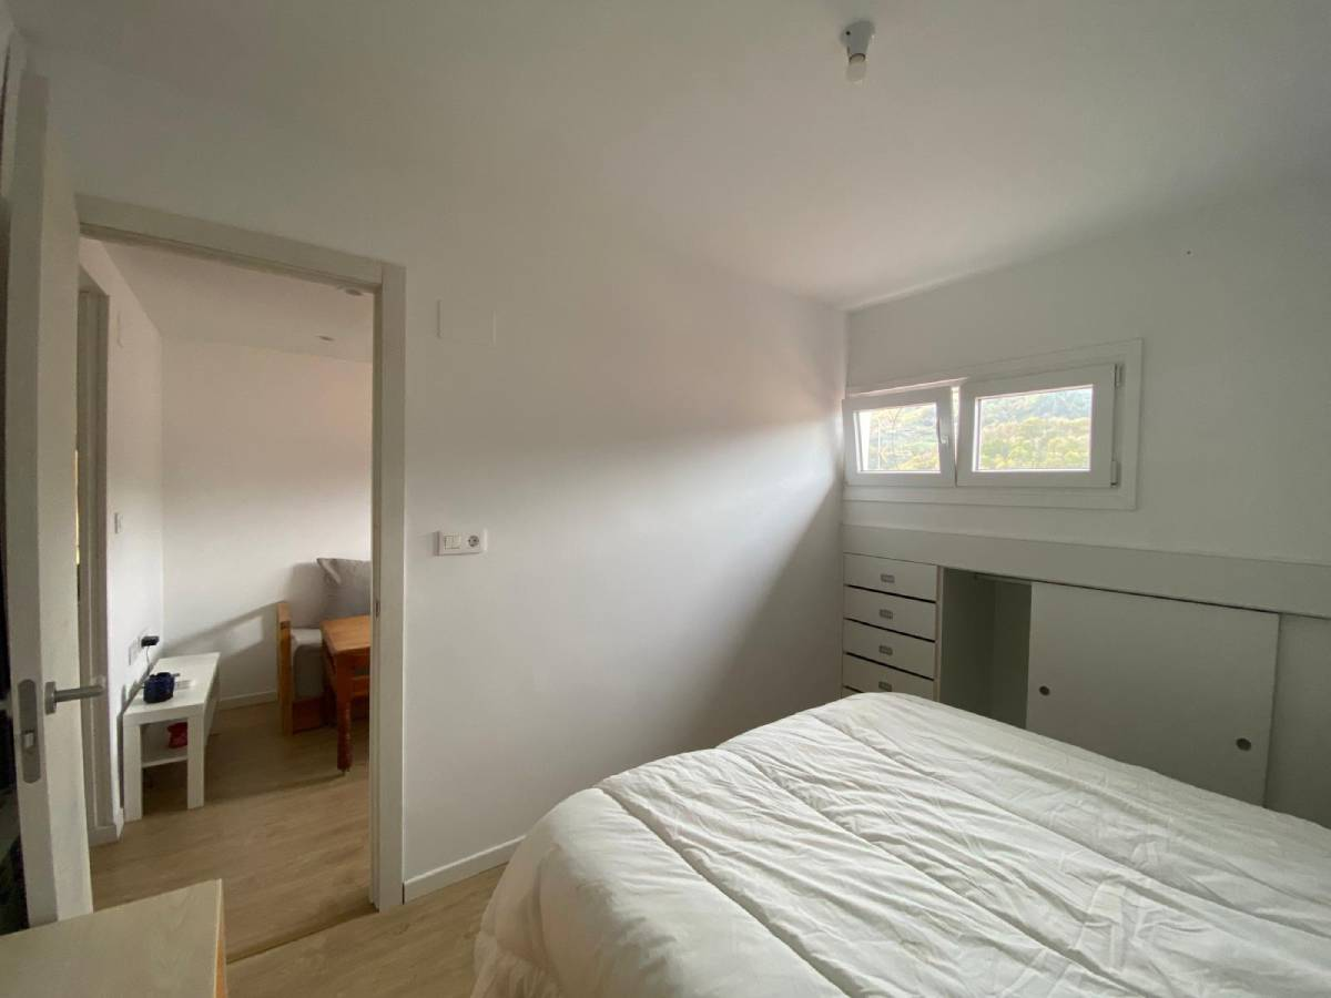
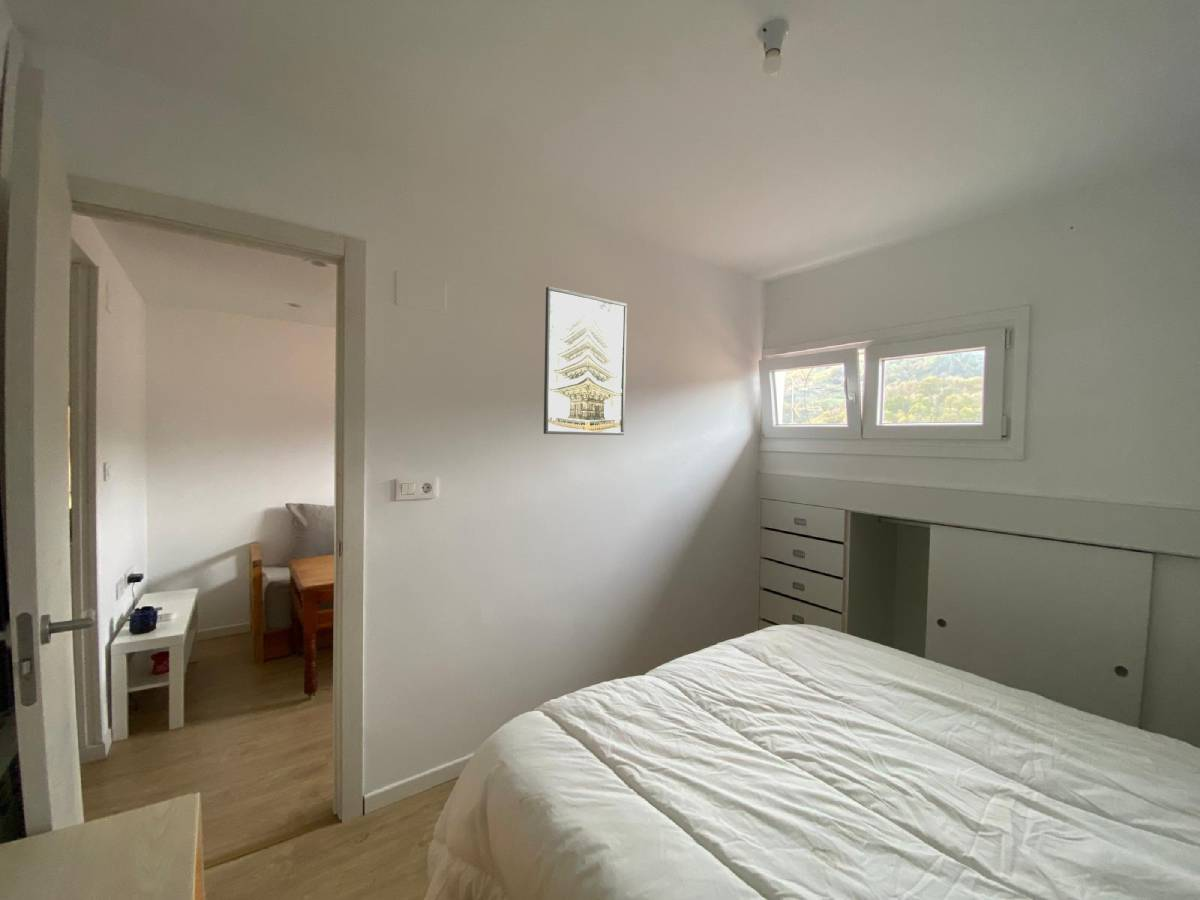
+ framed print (587, 365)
